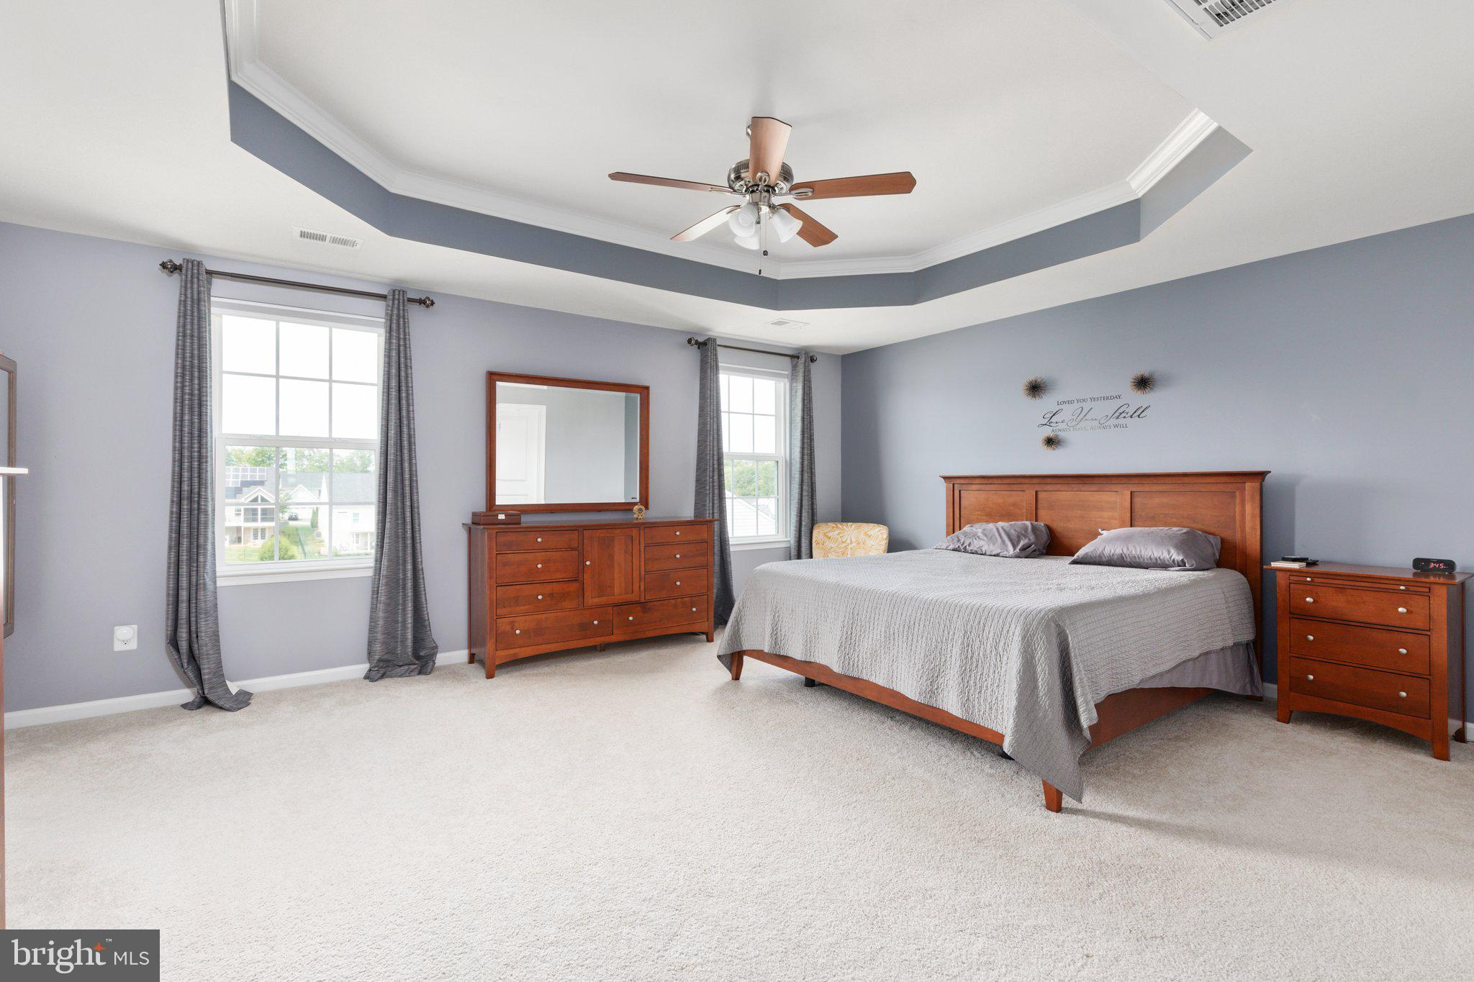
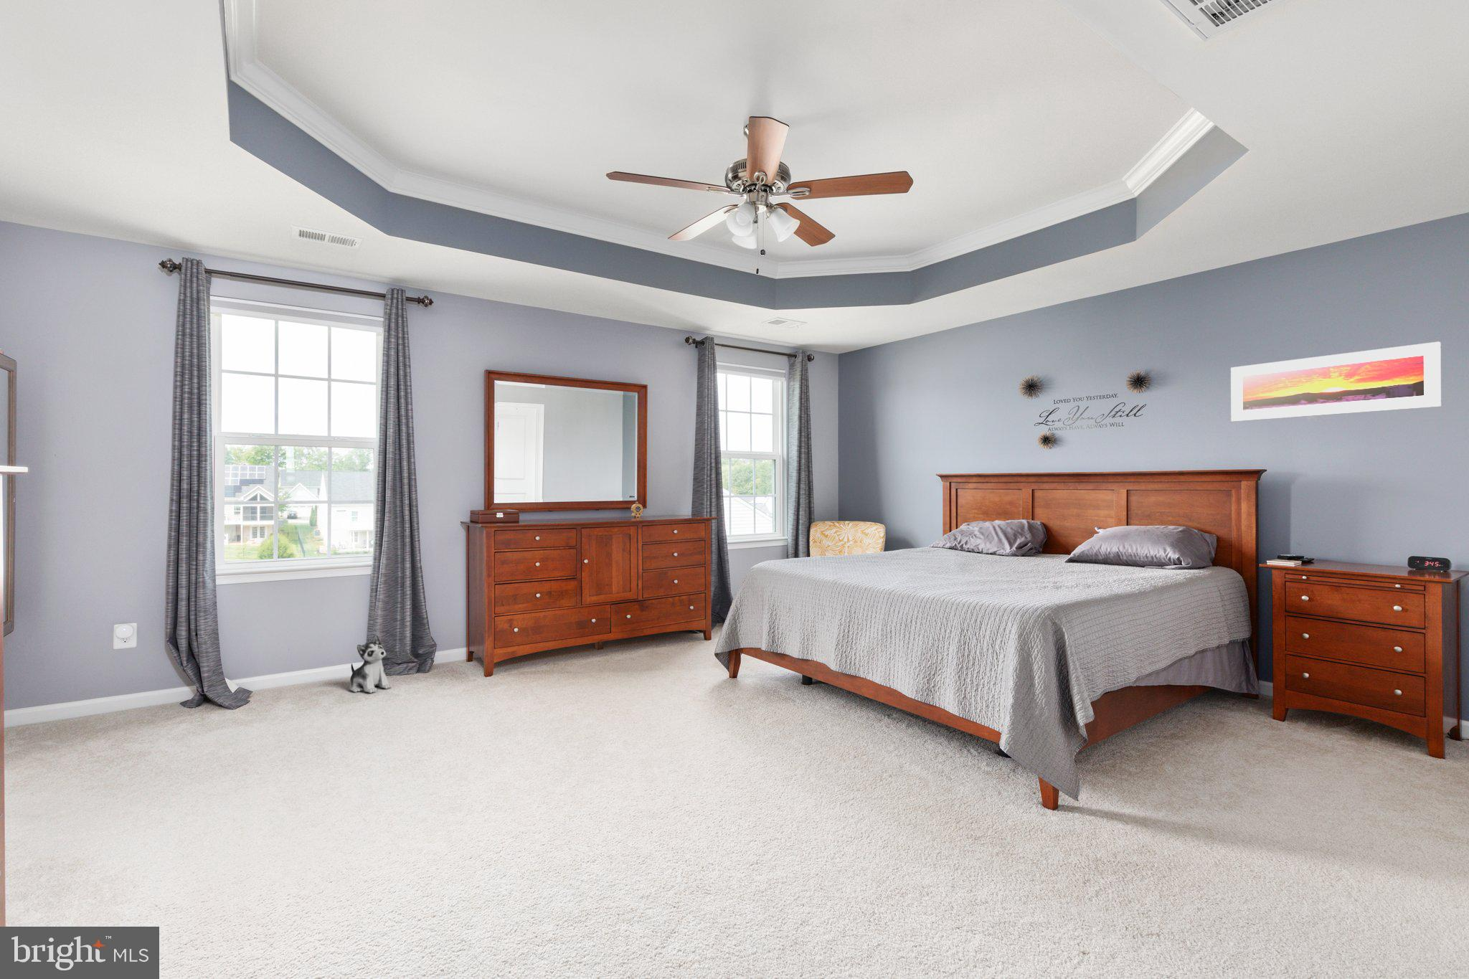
+ plush toy (367, 661)
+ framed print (1326, 385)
